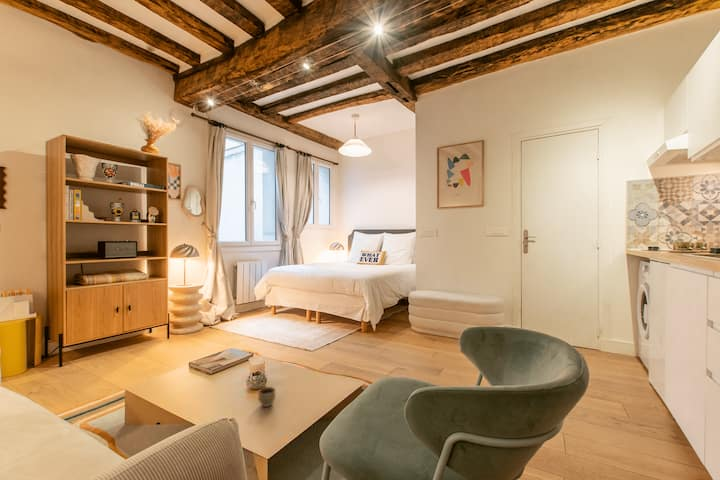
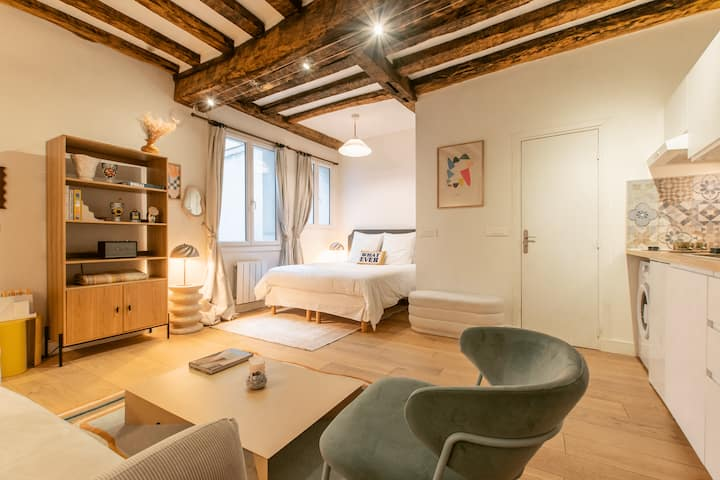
- cup (268, 396)
